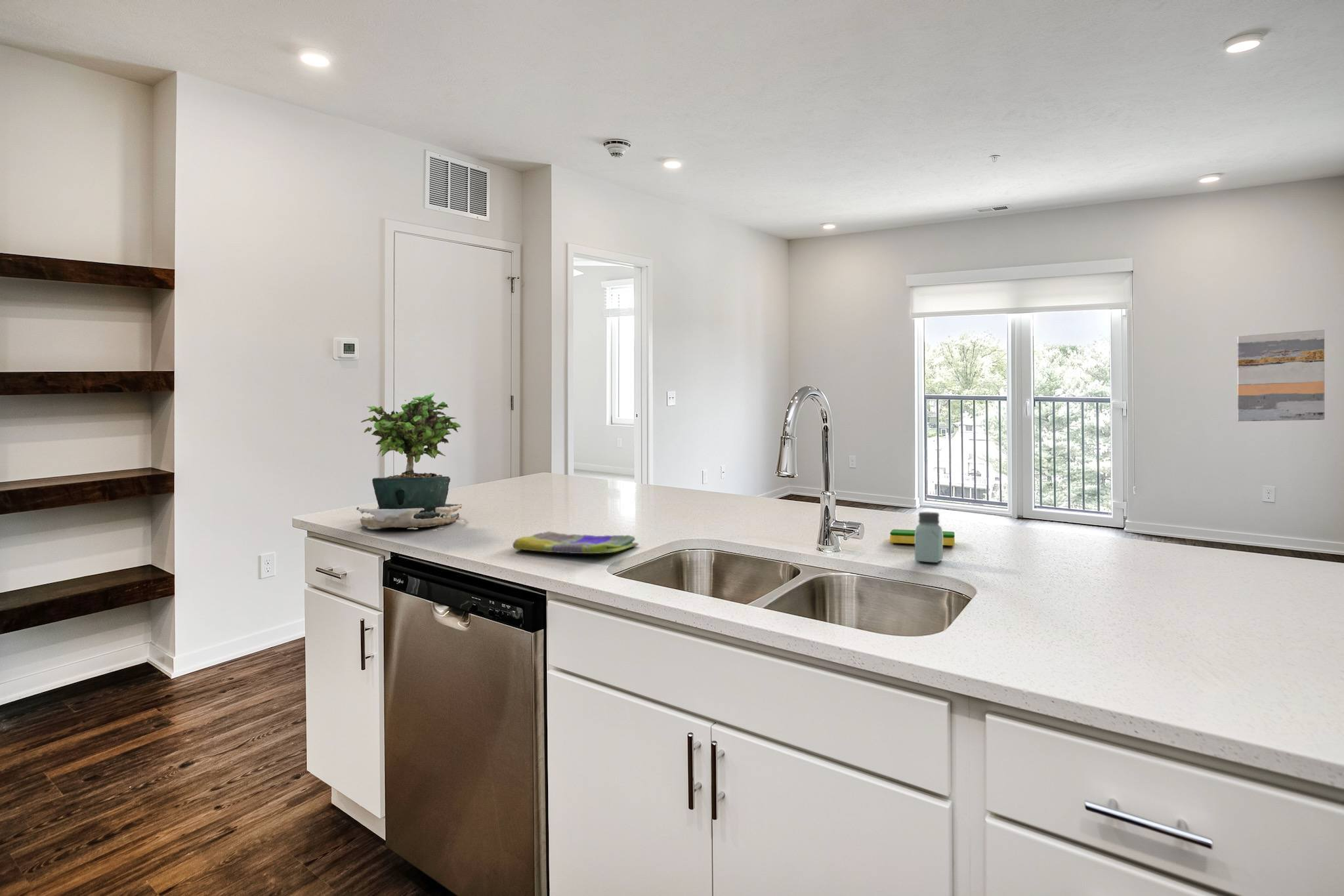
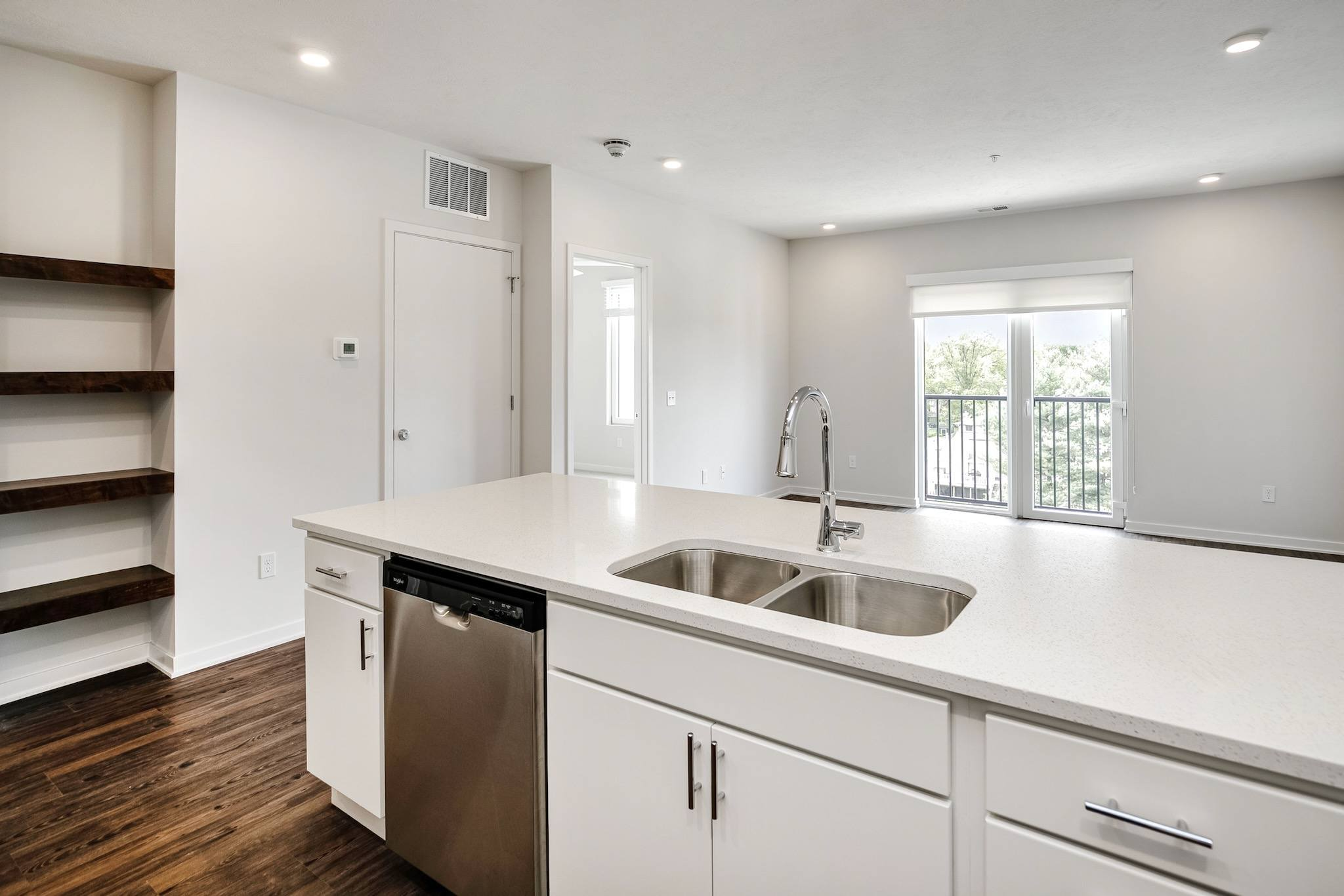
- dish towel (575, 542)
- saltshaker (929, 537)
- wall art (1280, 377)
- potted plant (417, 457)
- dish sponge (914, 537)
